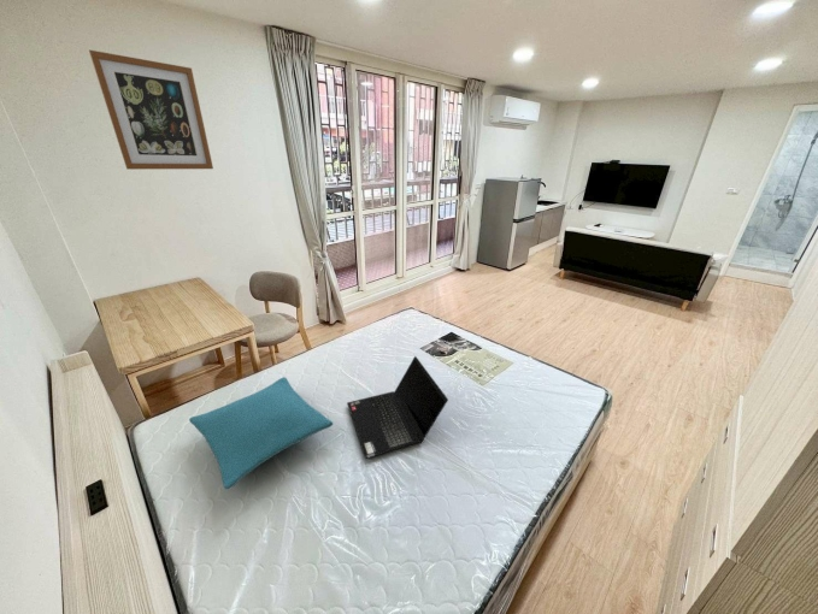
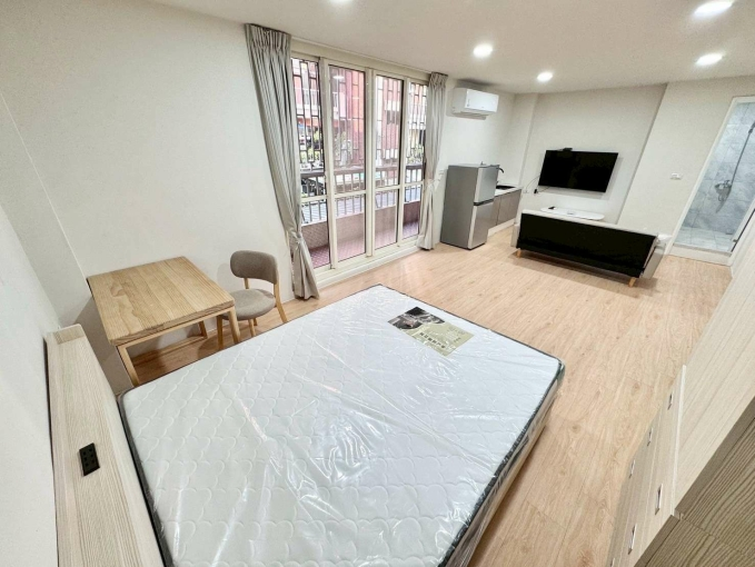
- wall art (159, 117)
- laptop computer (393, 402)
- pillow (261, 423)
